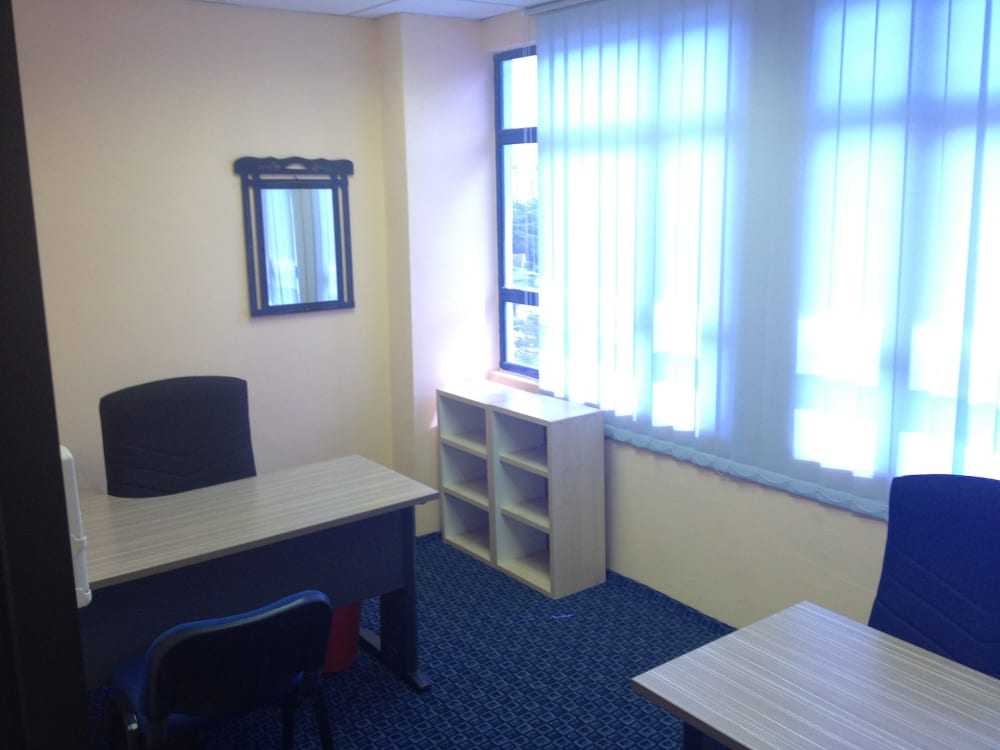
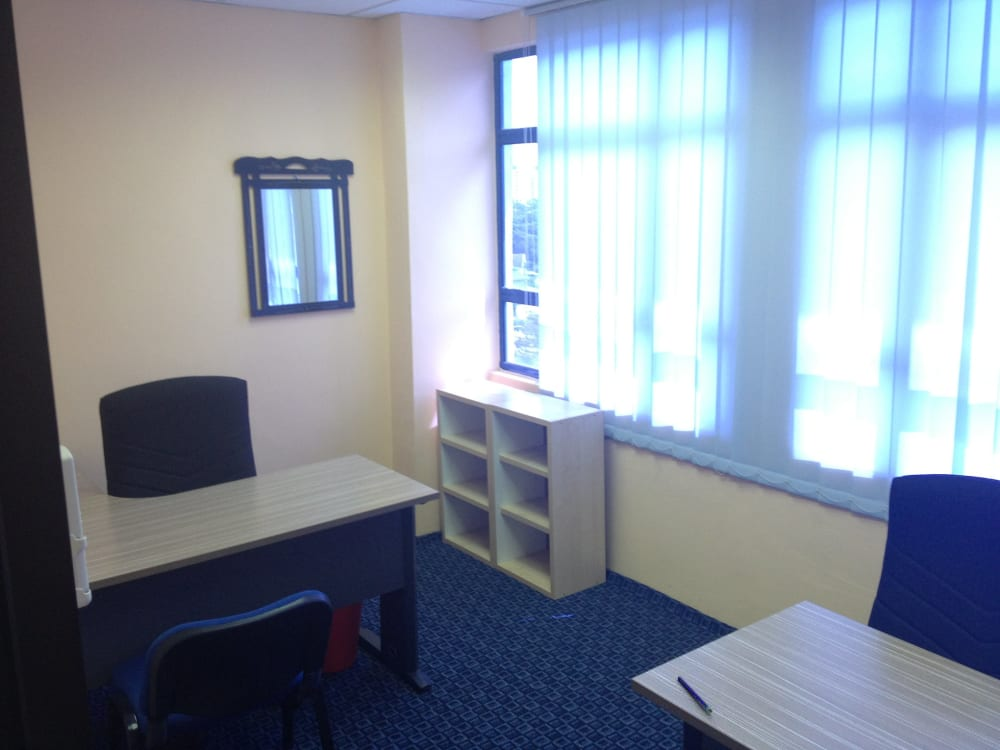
+ pen (694, 694)
